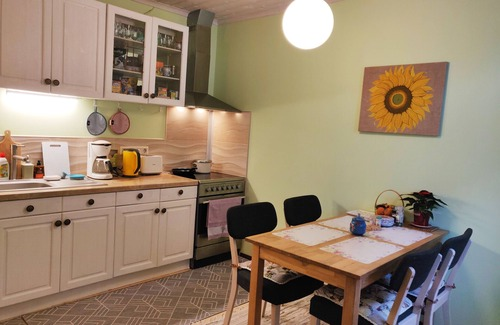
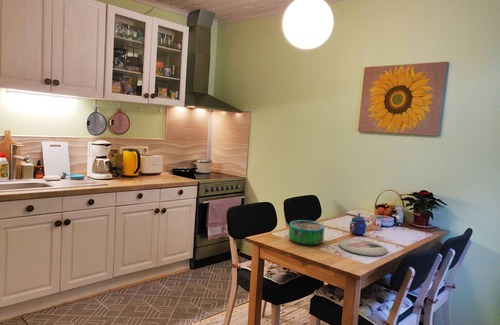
+ plate (362, 246)
+ decorative bowl (306, 232)
